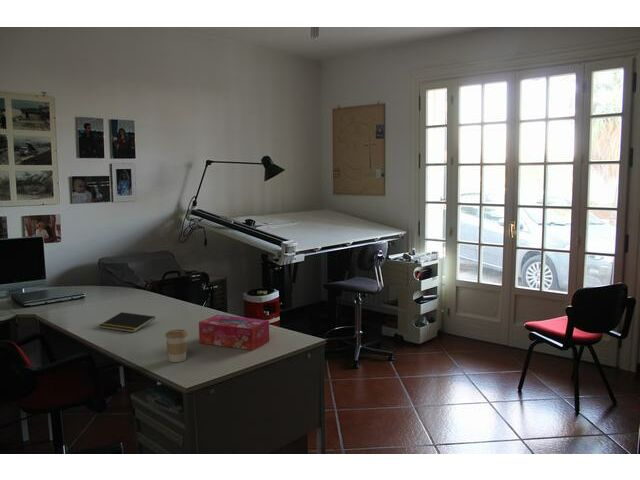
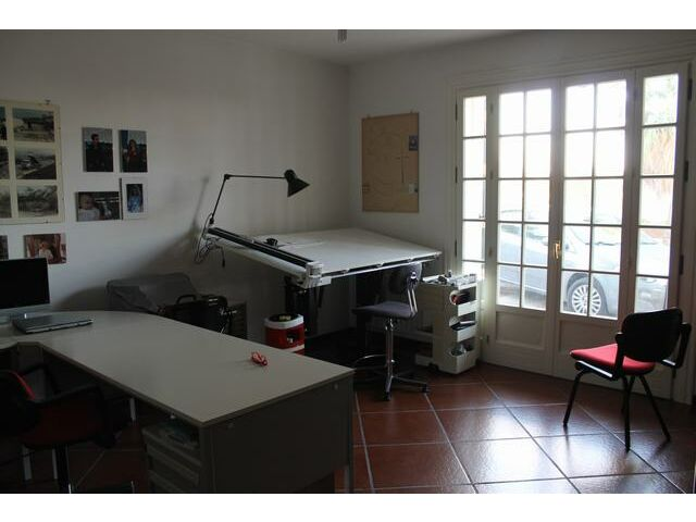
- tissue box (234, 331)
- coffee cup (176, 344)
- notepad (127, 321)
